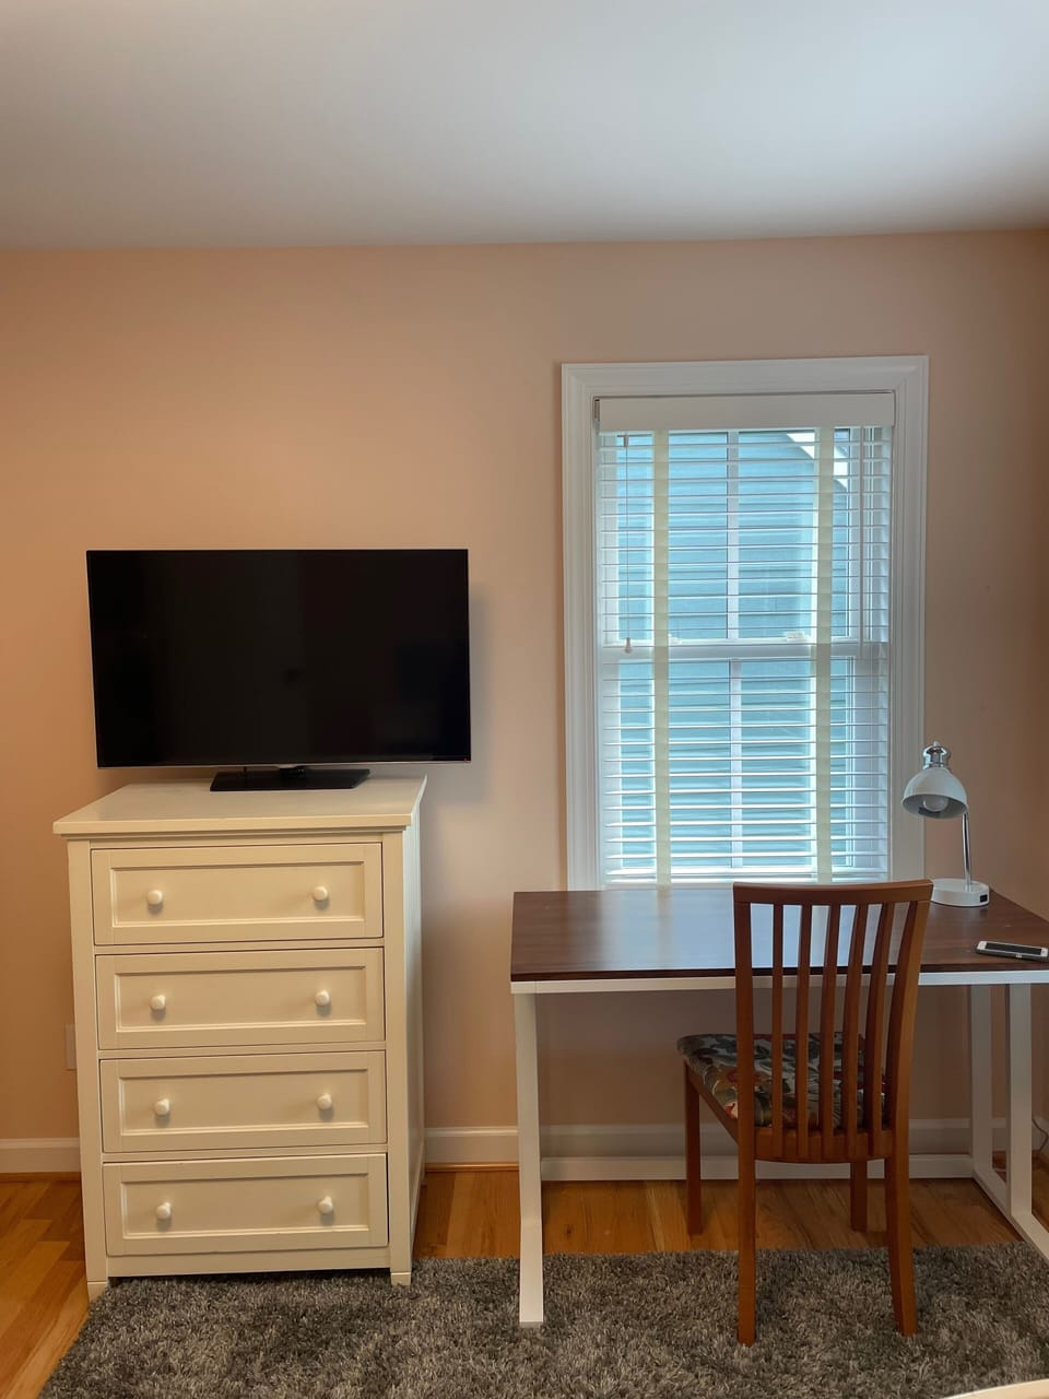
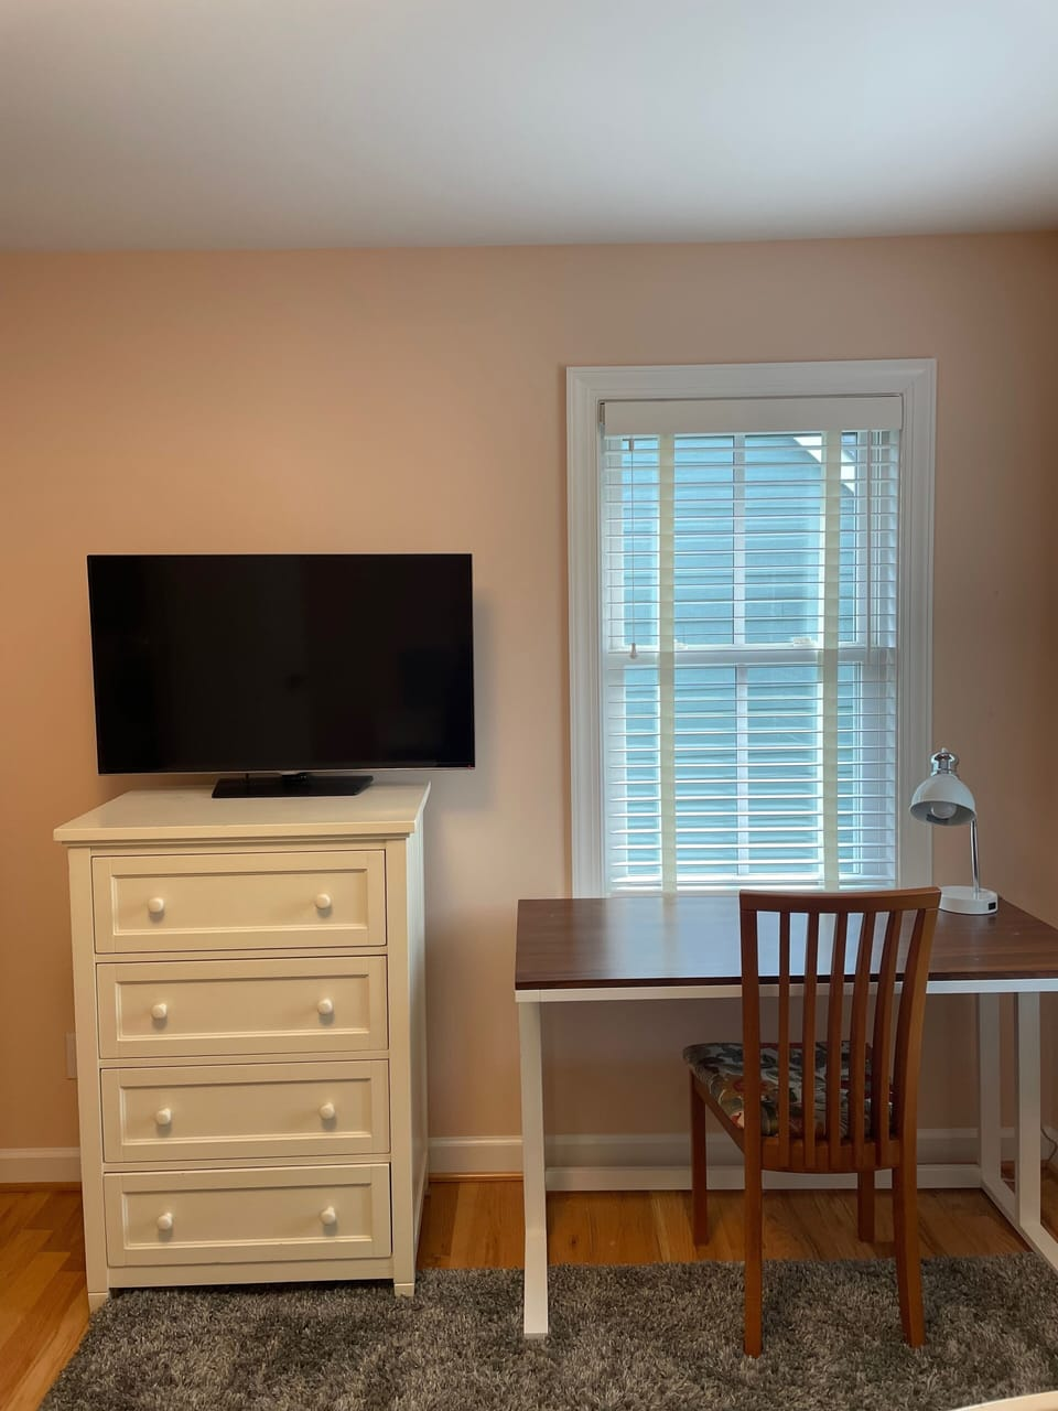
- cell phone (1012, 950)
